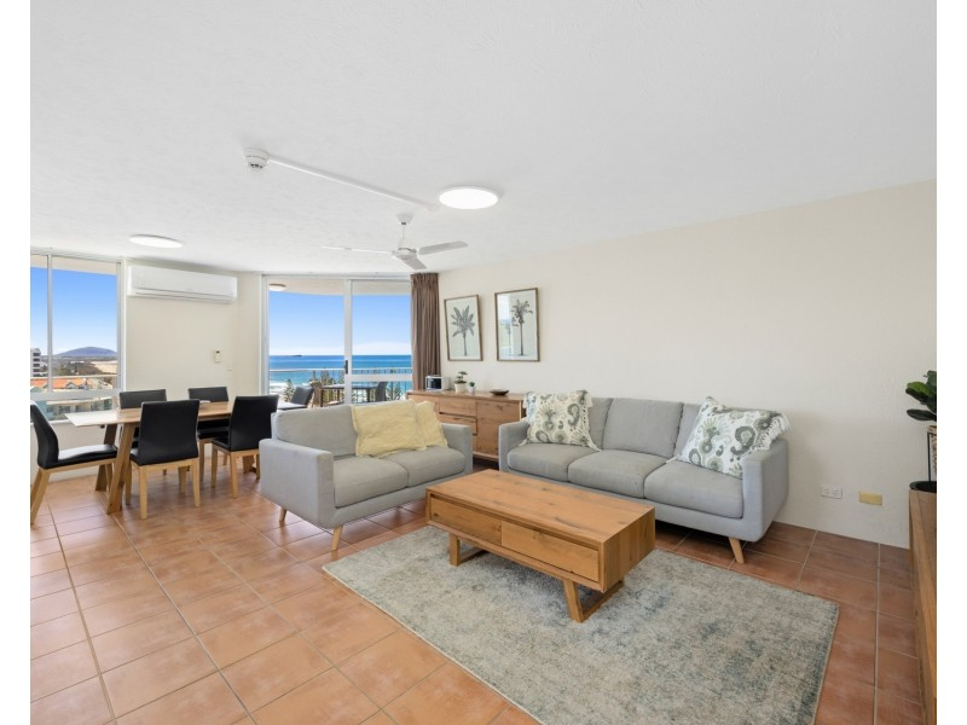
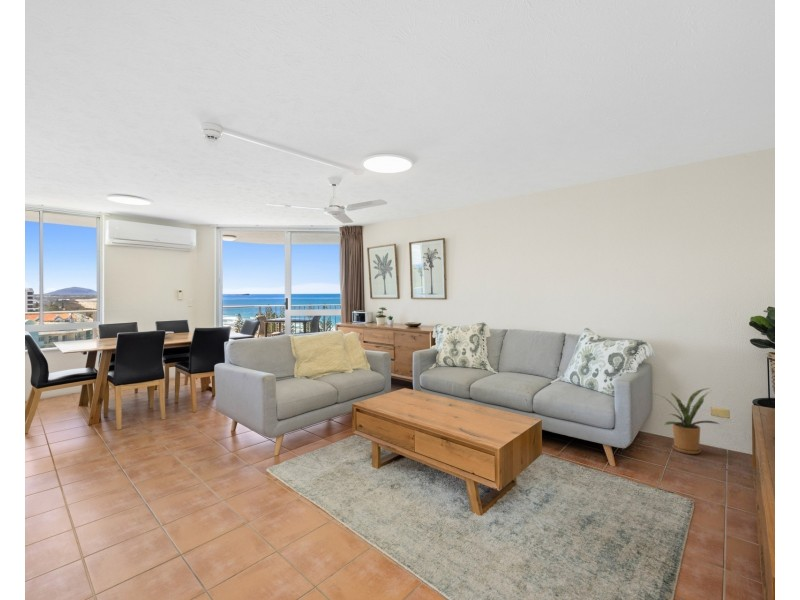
+ house plant (684, 417)
